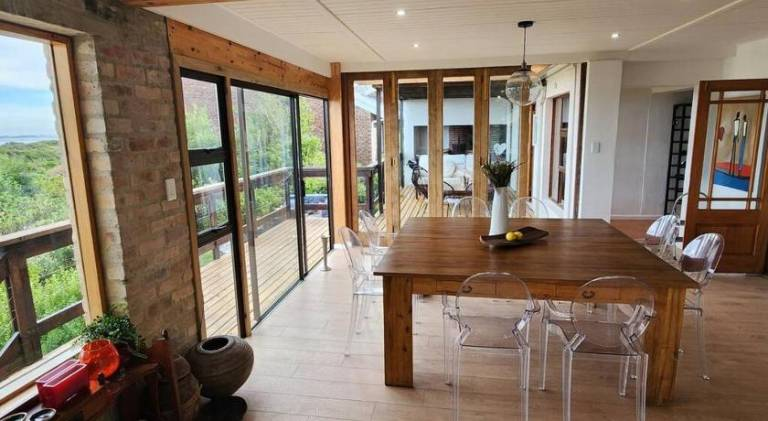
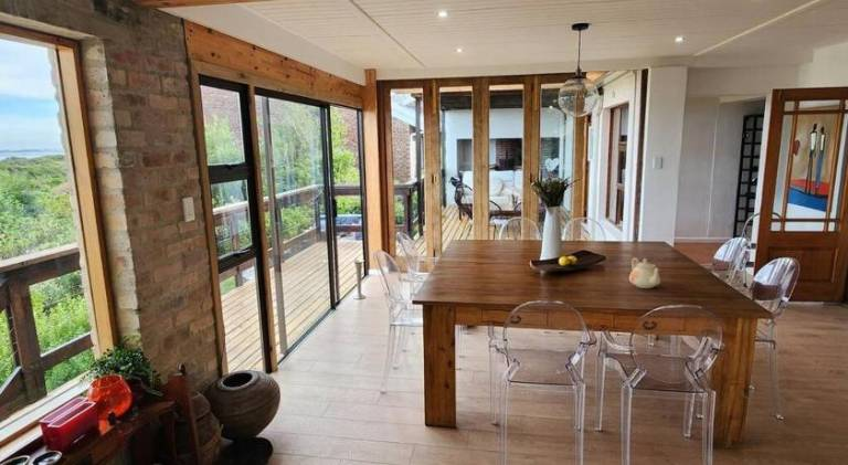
+ teapot (645, 272)
